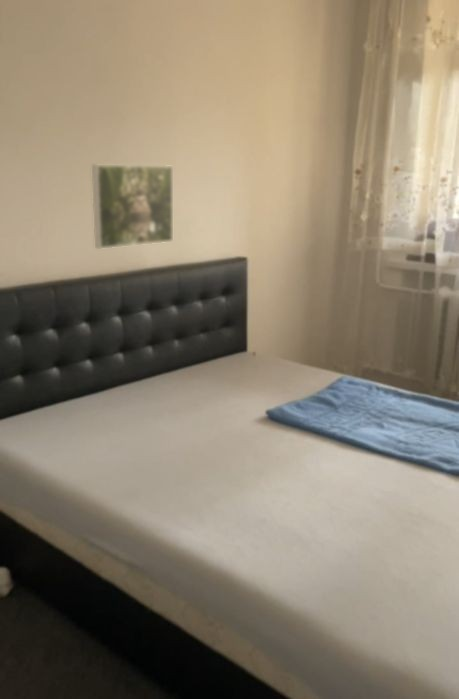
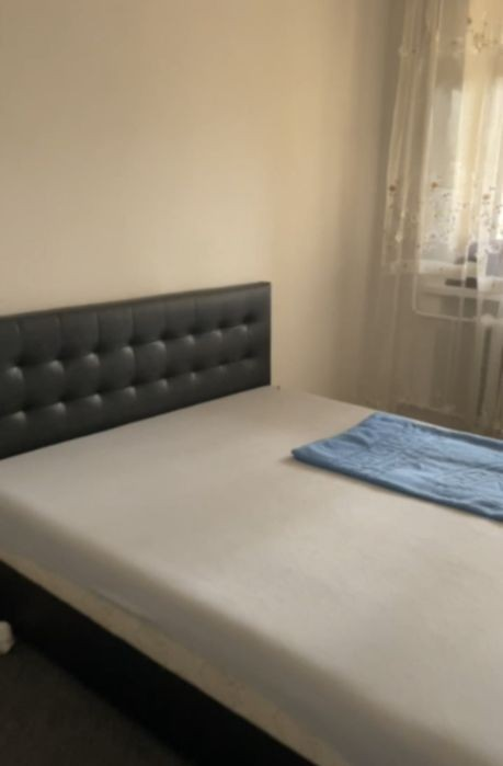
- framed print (135, 205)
